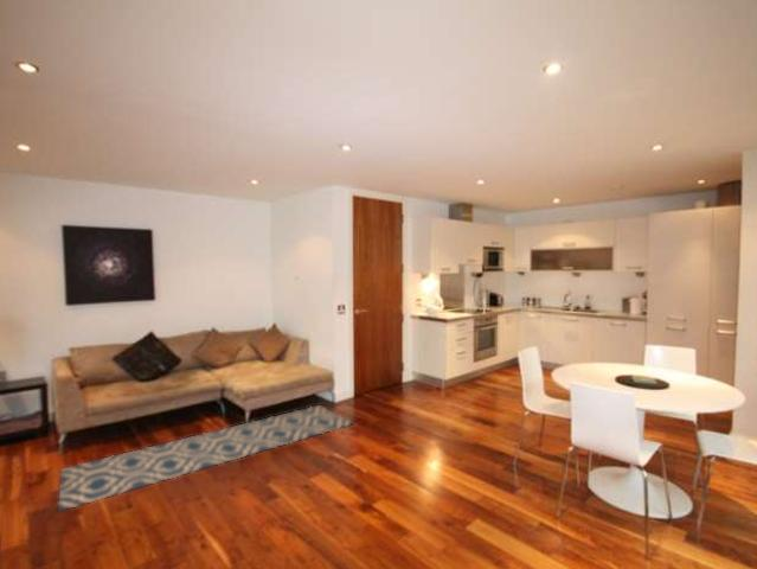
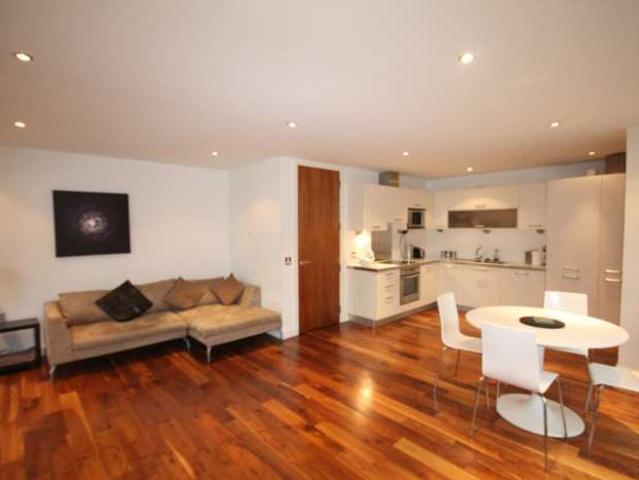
- rug (225, 443)
